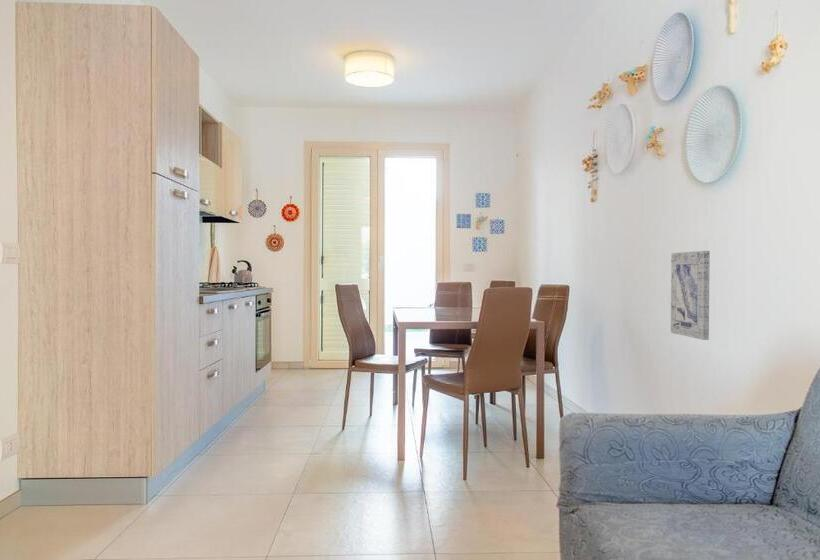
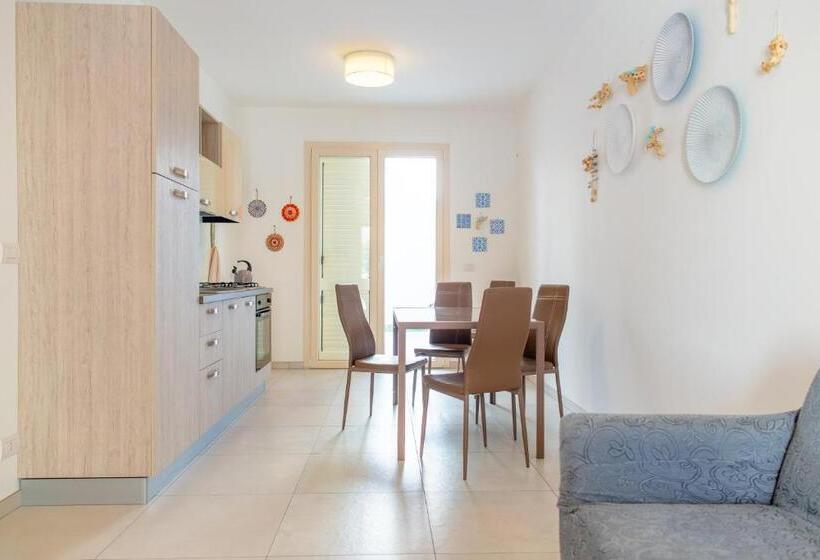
- wall art (689, 294)
